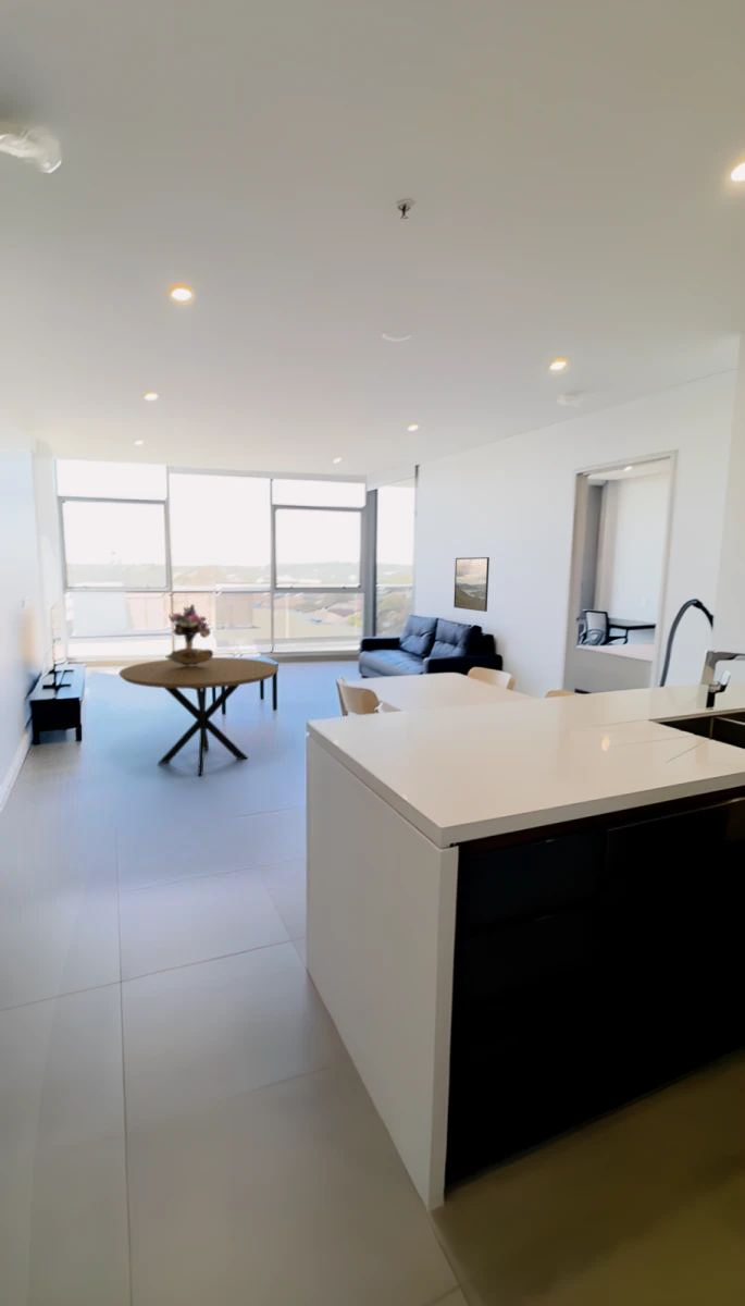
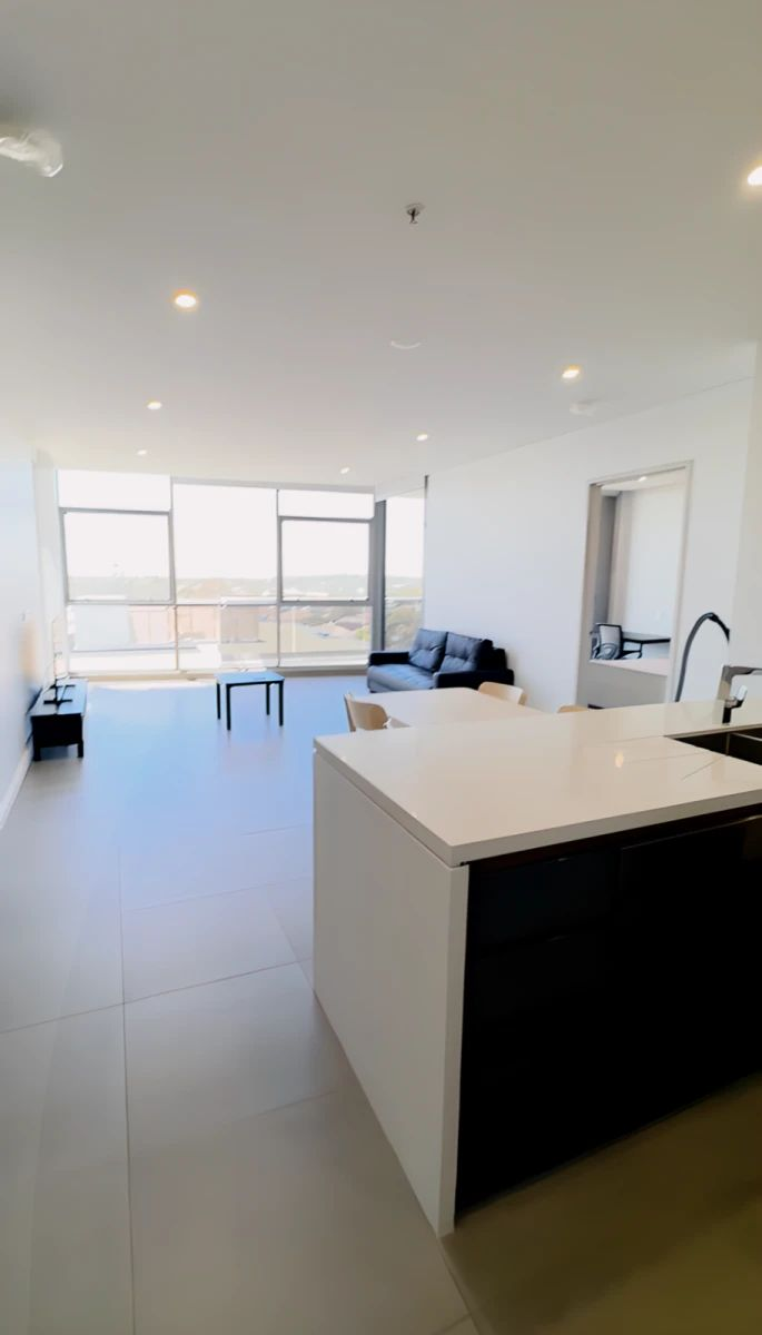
- bouquet (190, 637)
- dining table (202, 715)
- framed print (470, 583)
